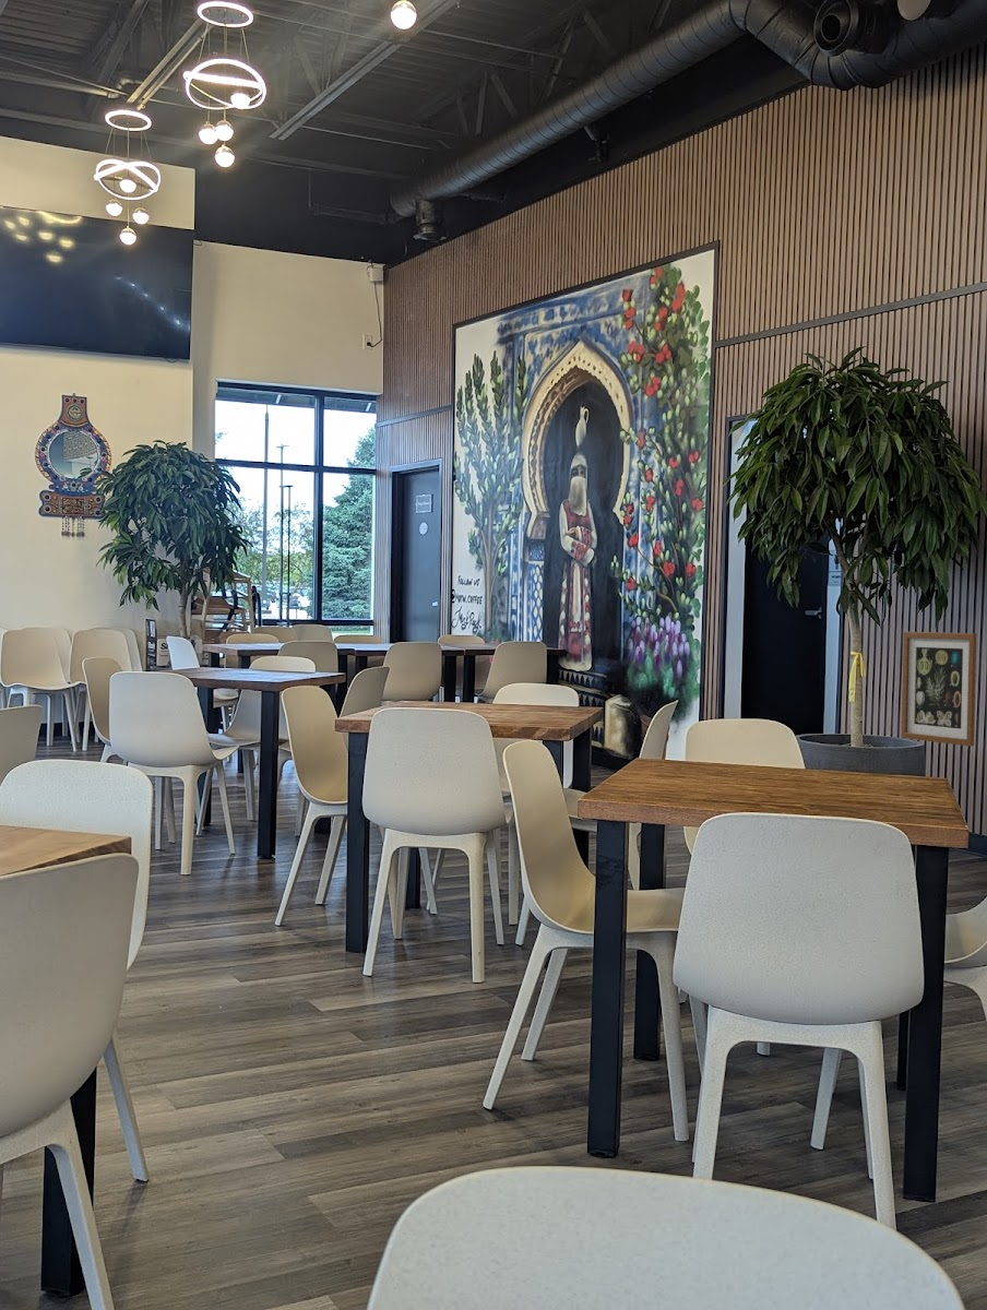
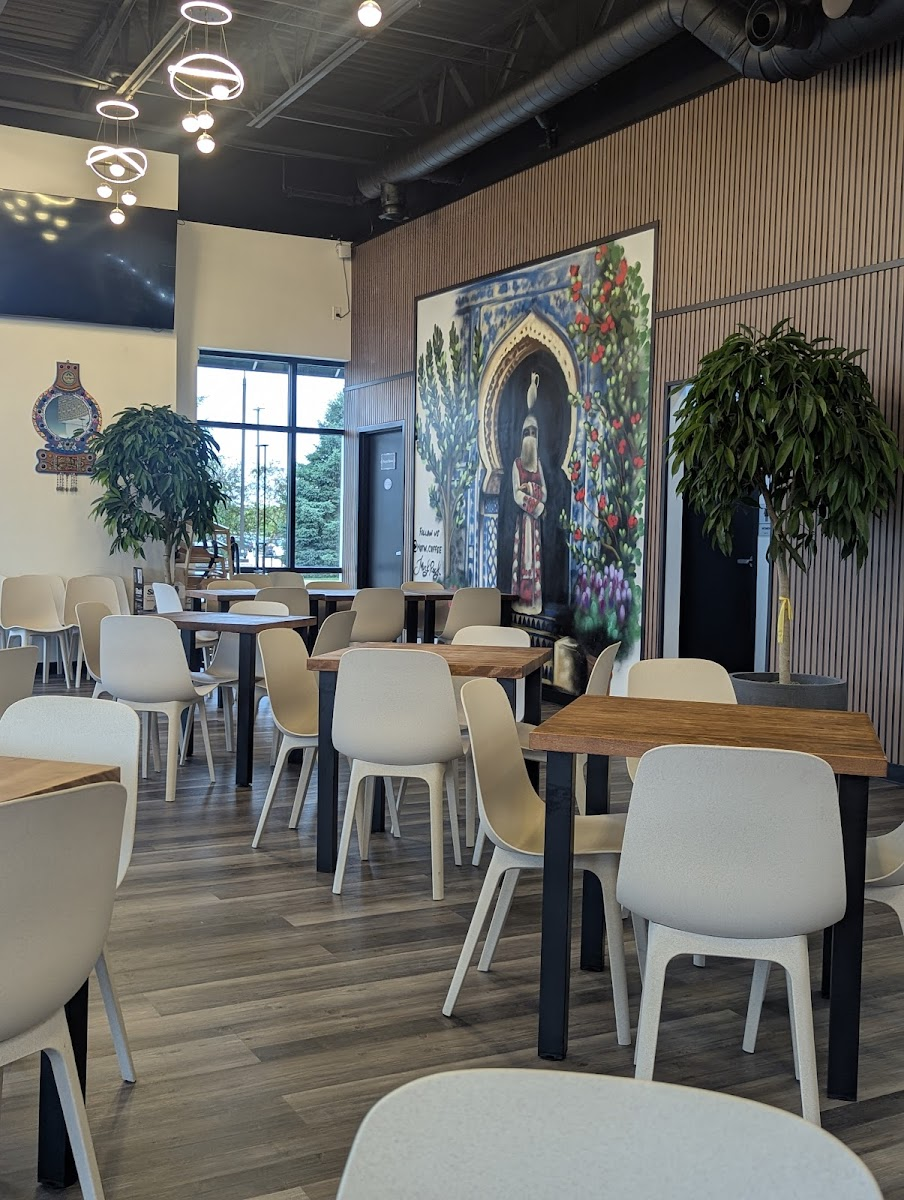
- wall art (937, 687)
